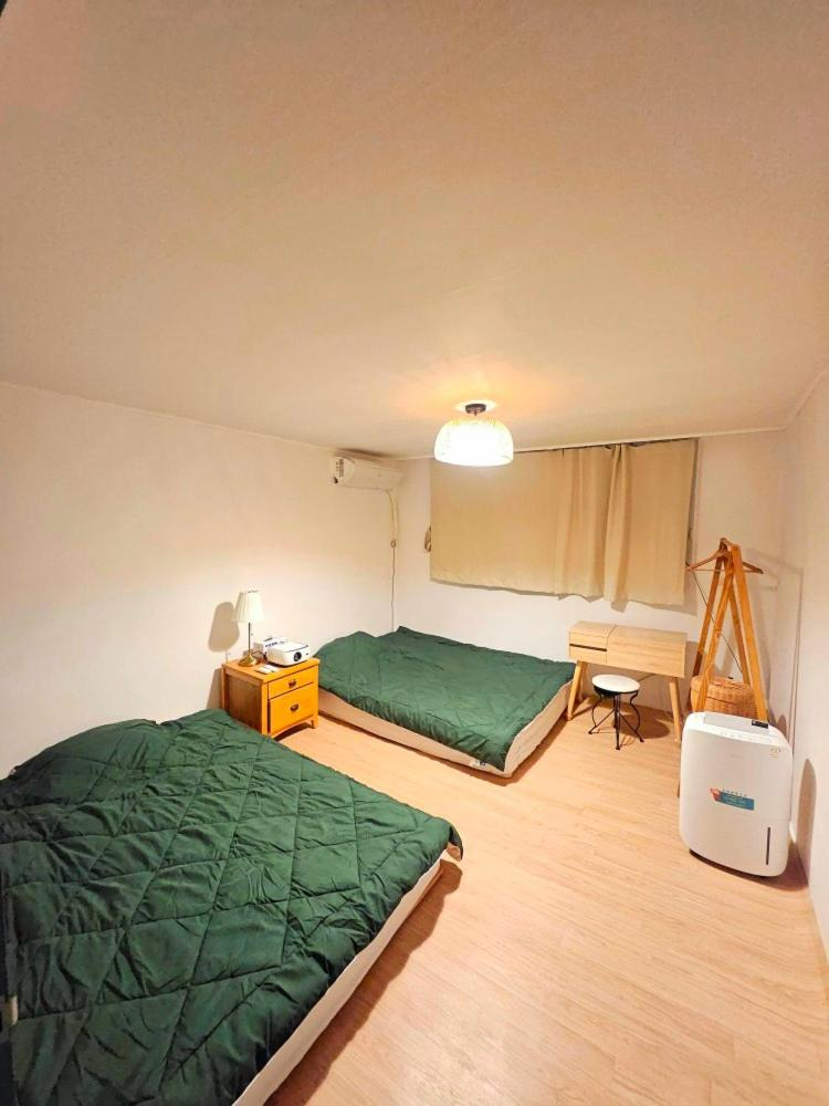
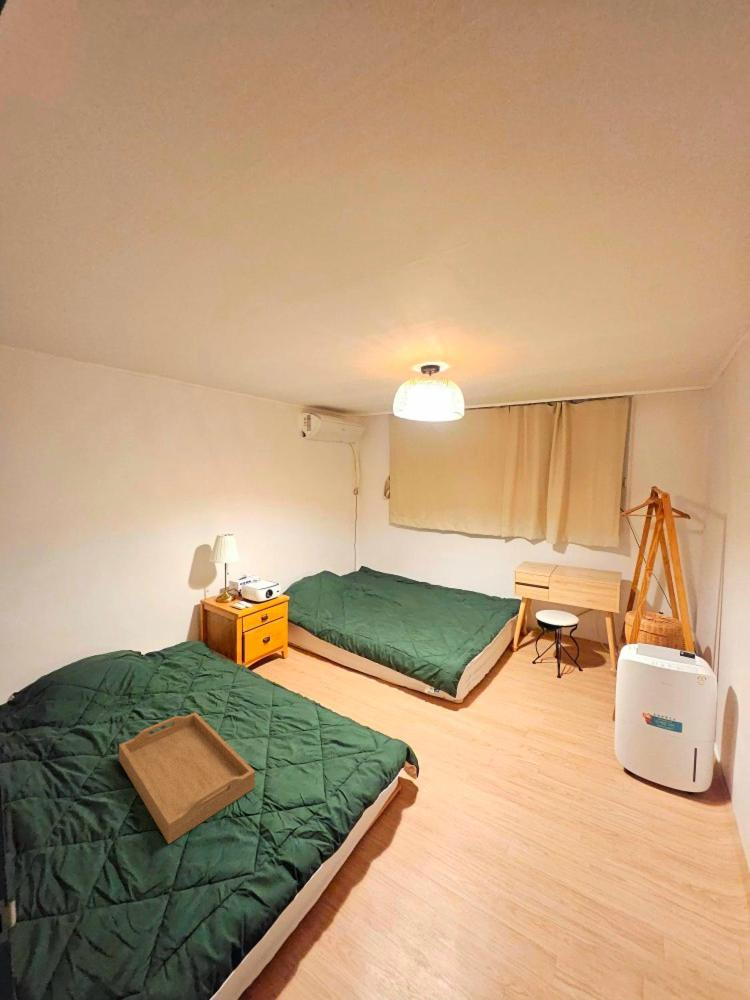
+ serving tray (184, 763)
